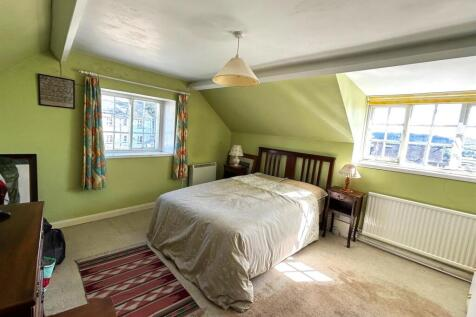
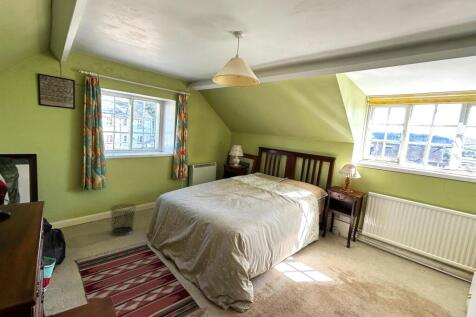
+ waste bin (122, 219)
